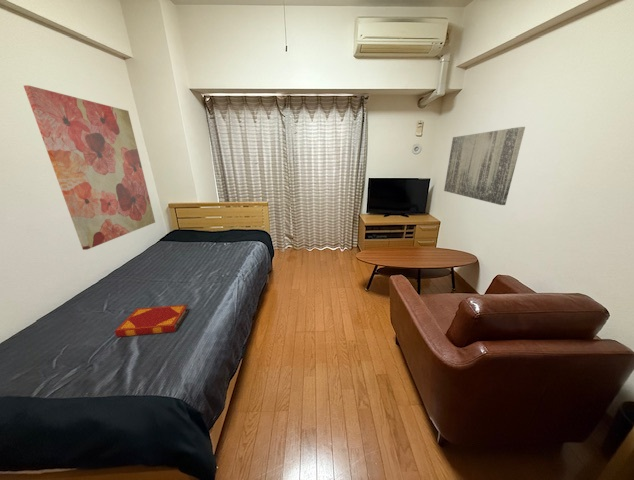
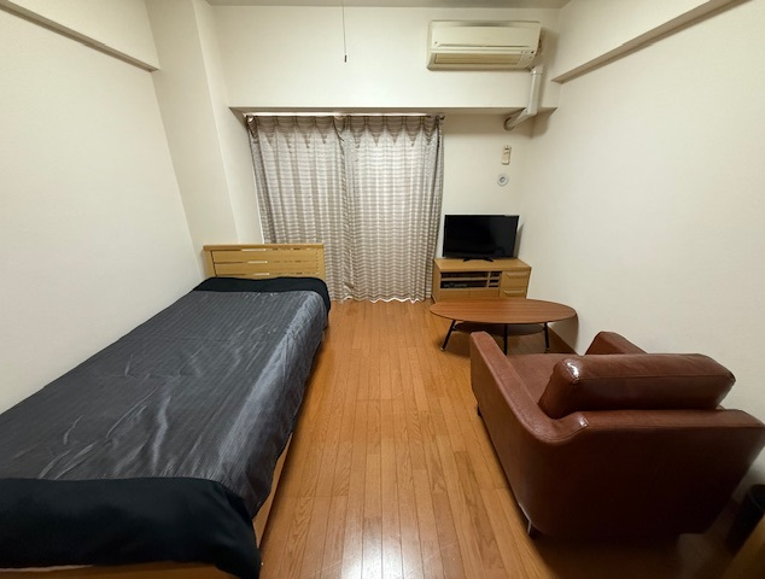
- hardback book (155, 319)
- wall art (107, 173)
- wall art (475, 166)
